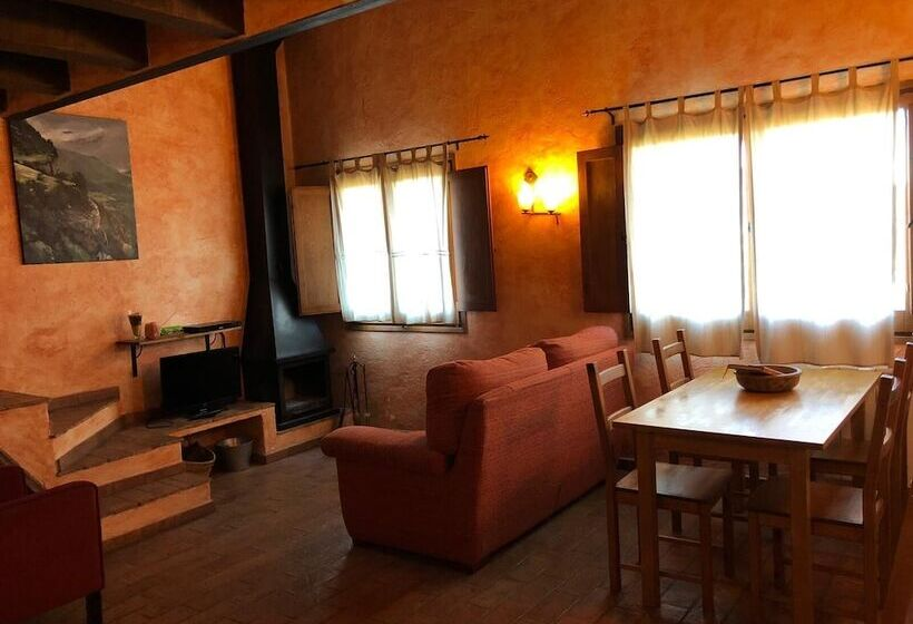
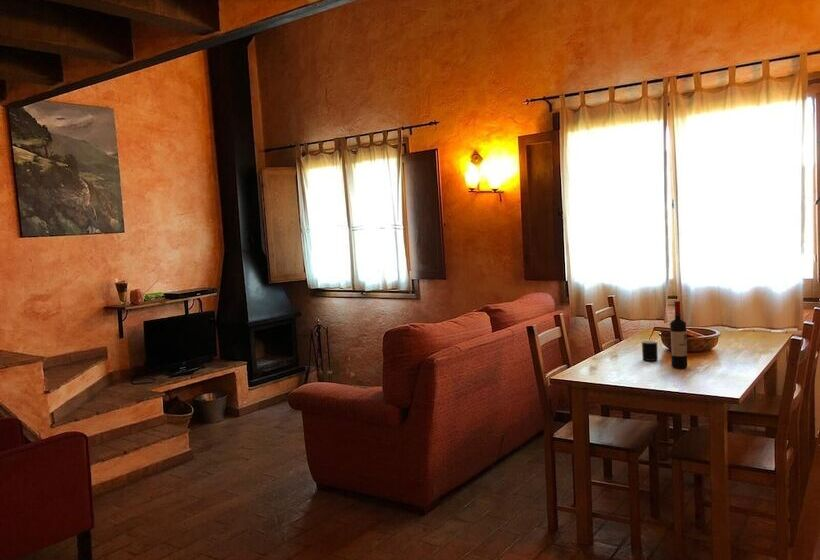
+ wine bottle (678, 334)
+ cup (651, 350)
